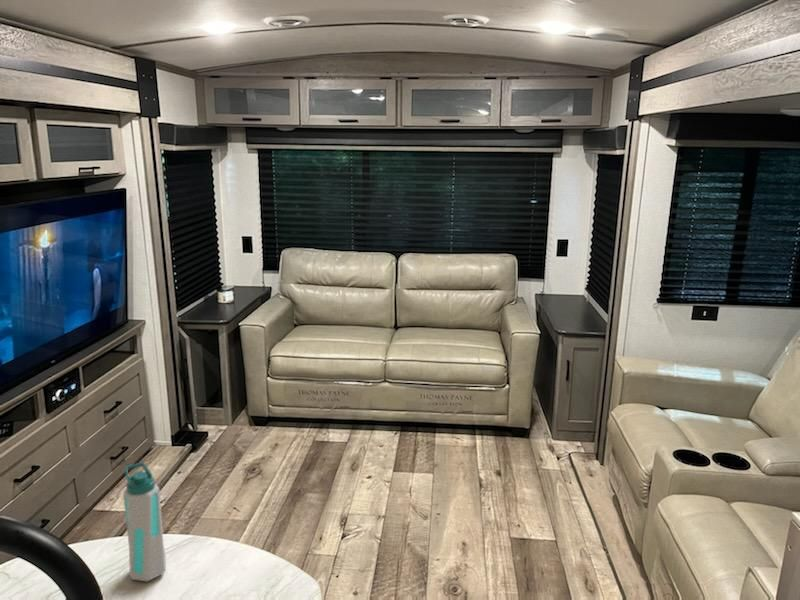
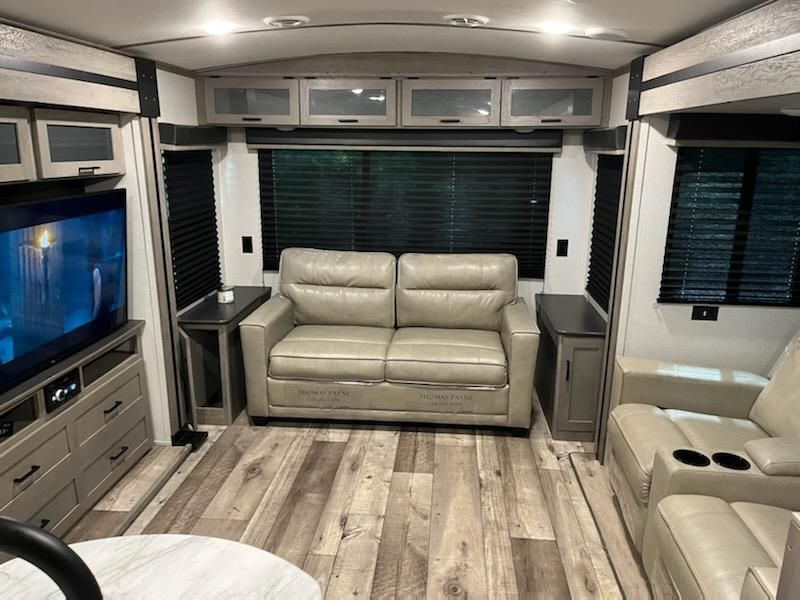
- water bottle (142, 522)
